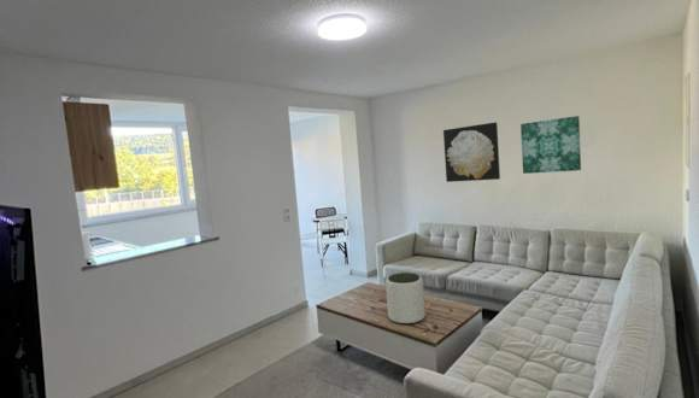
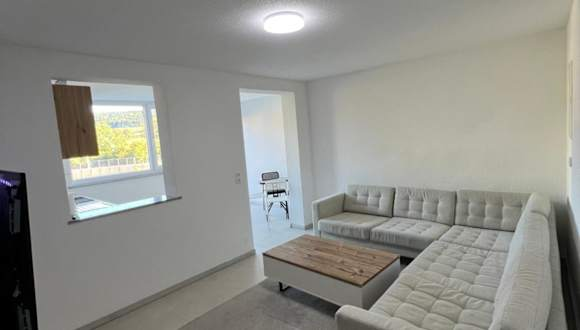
- wall art (550, 146)
- plant pot (405, 297)
- wall art (470, 153)
